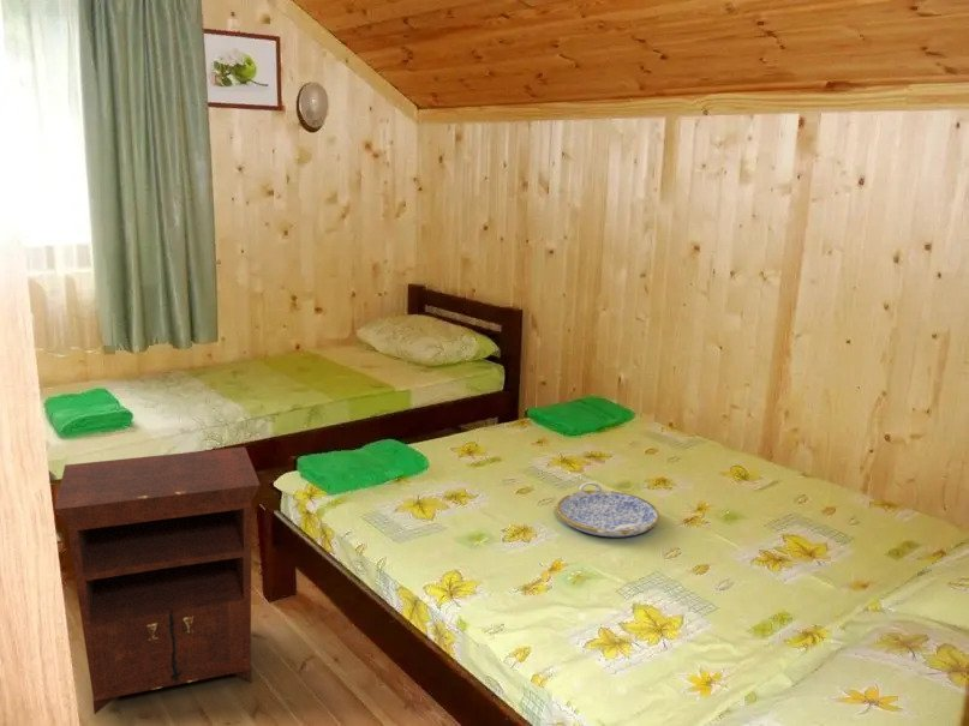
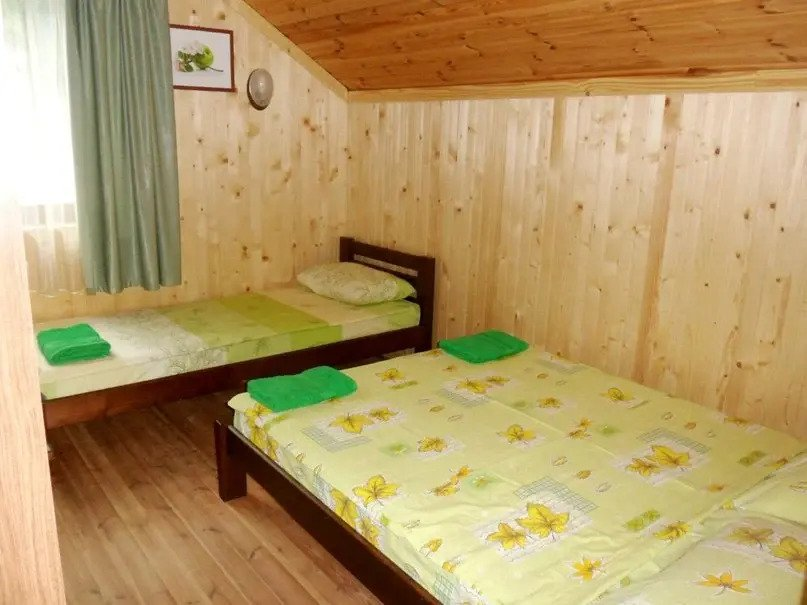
- serving tray (606, 511)
- nightstand (167, 574)
